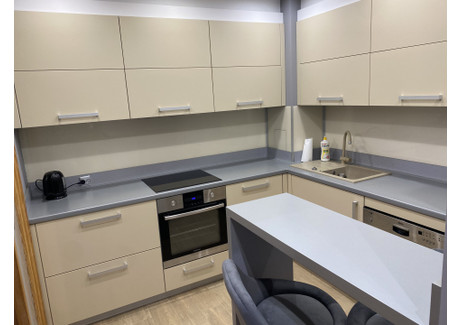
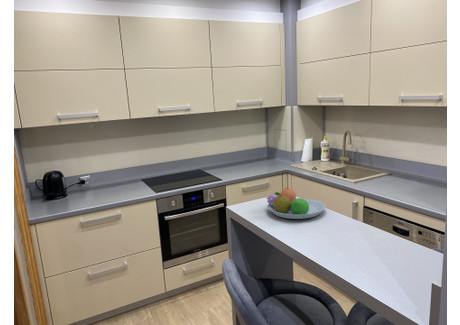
+ fruit bowl (295, 200)
